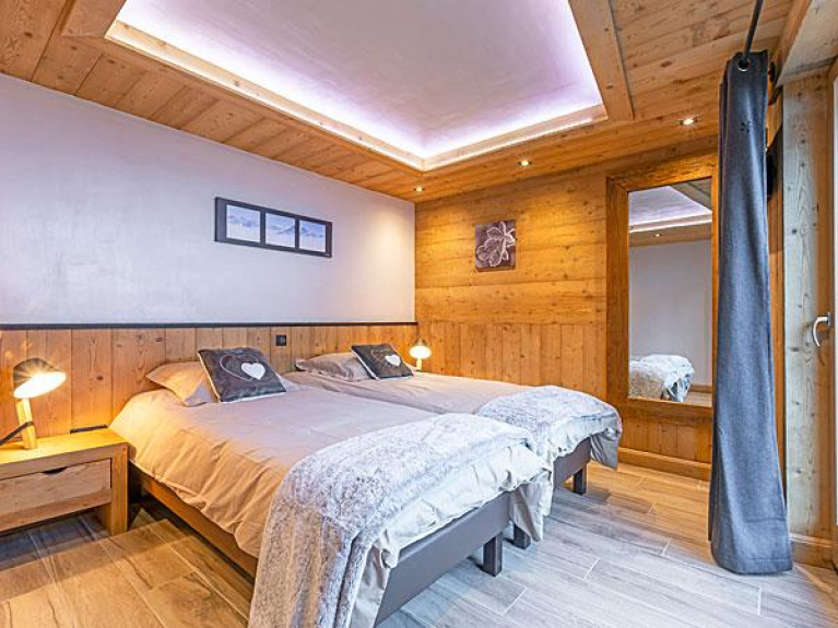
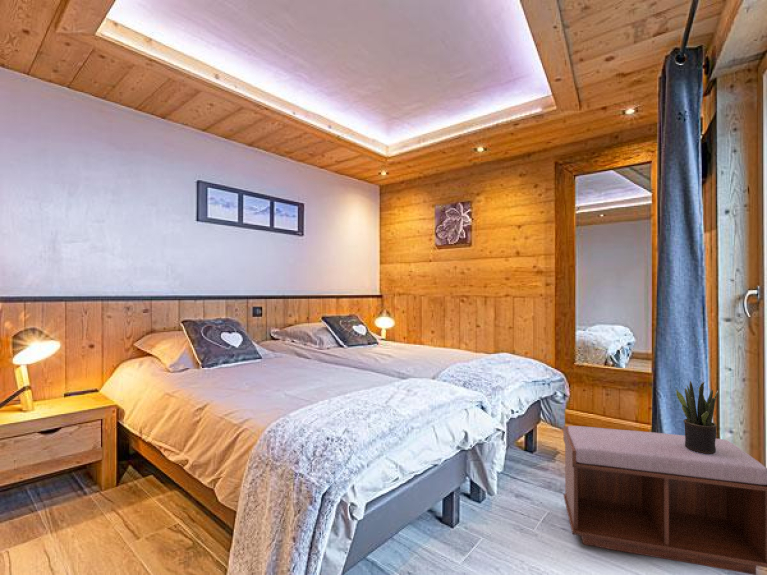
+ potted plant (697, 413)
+ bench (653, 489)
